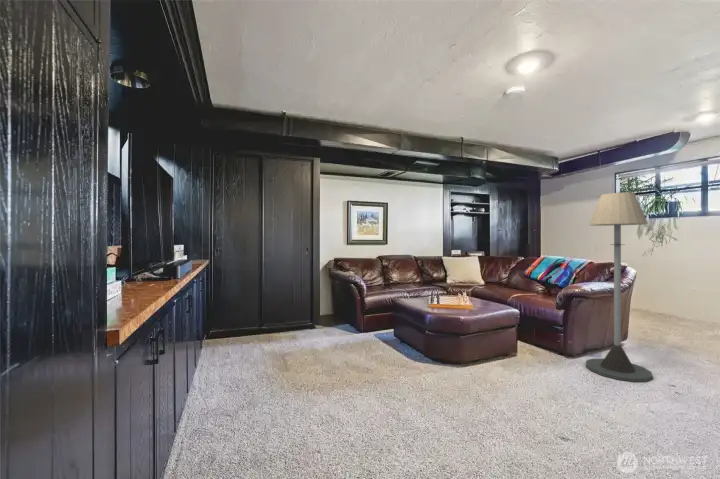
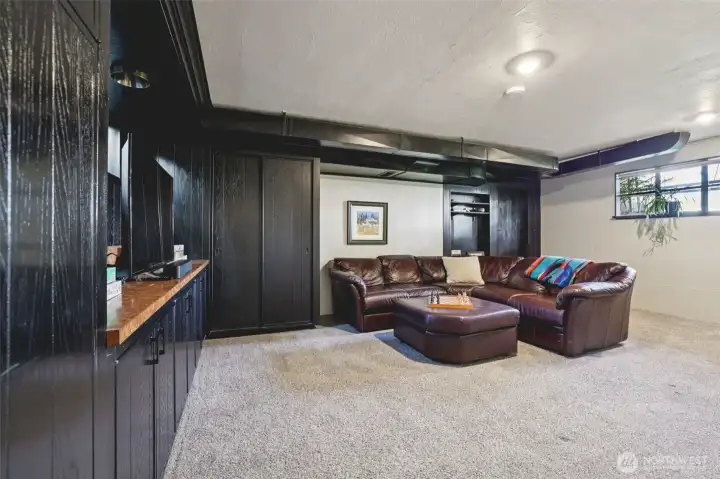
- floor lamp (617, 282)
